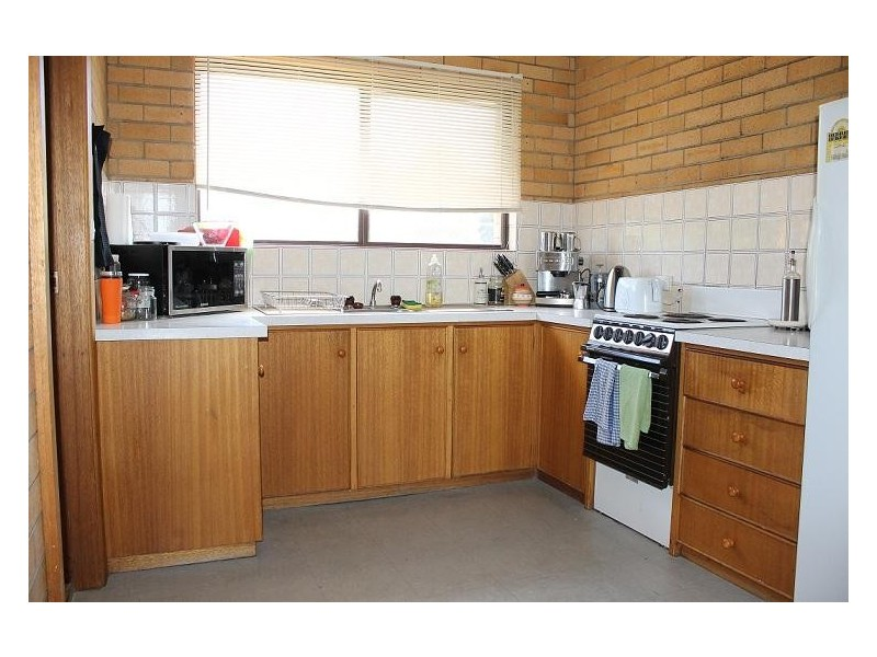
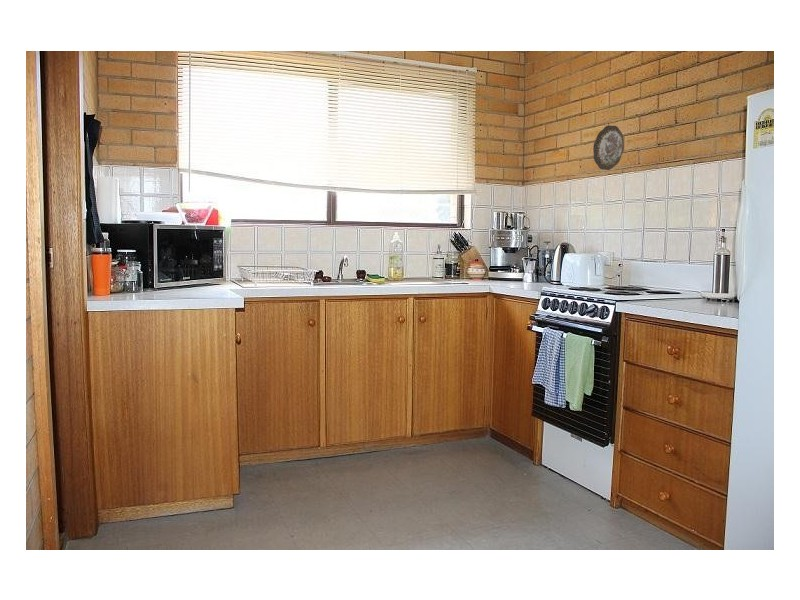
+ decorative plate (609, 147)
